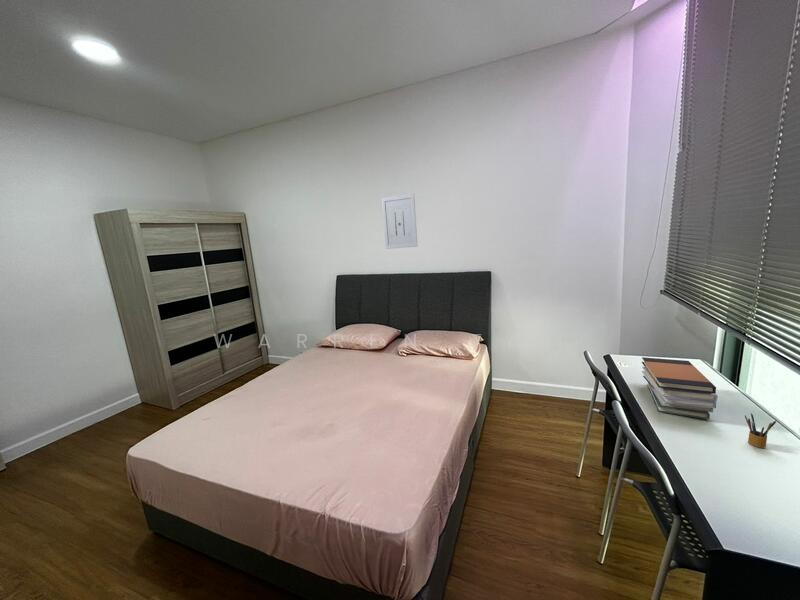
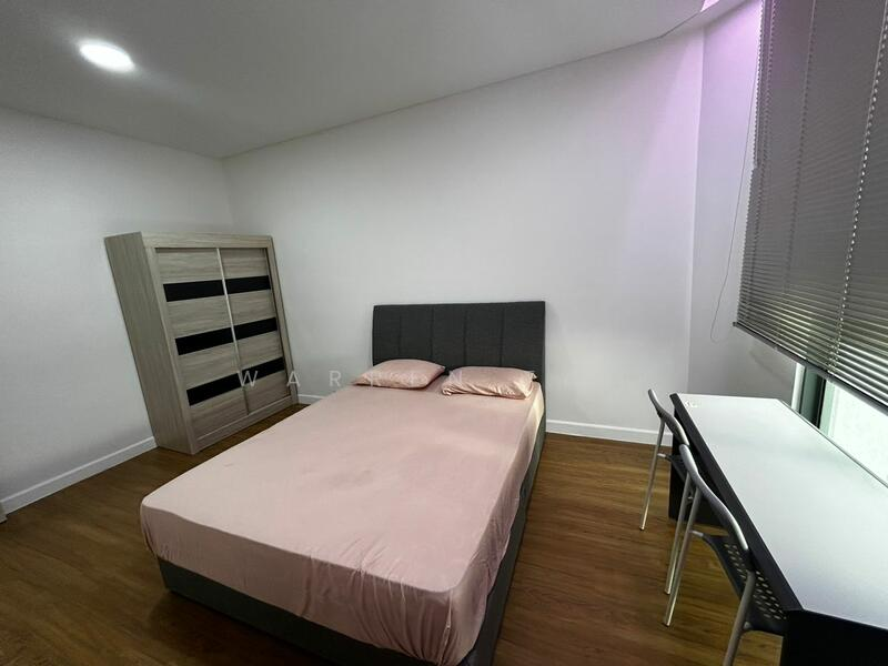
- book stack (674, 385)
- wall art (399, 222)
- pencil box (758, 431)
